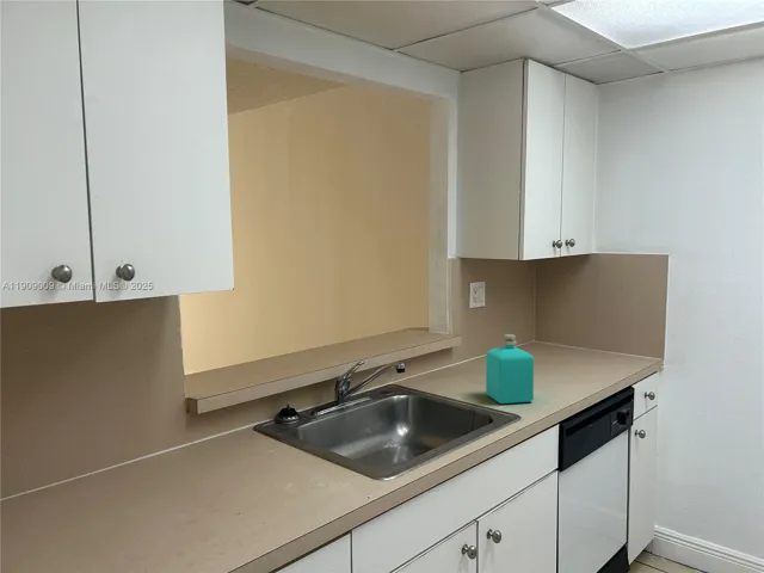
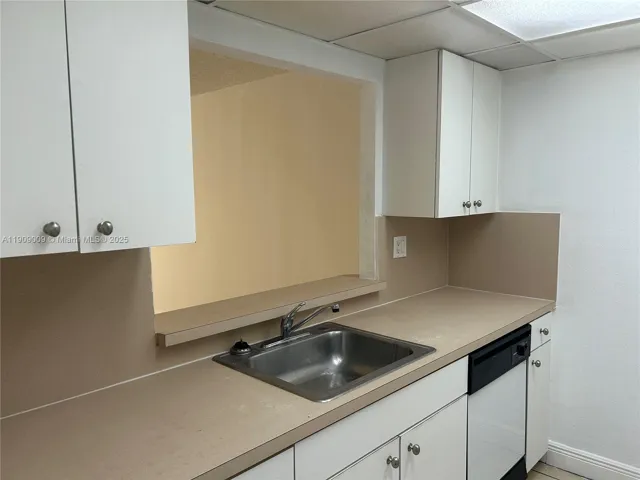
- soap bottle (509, 366)
